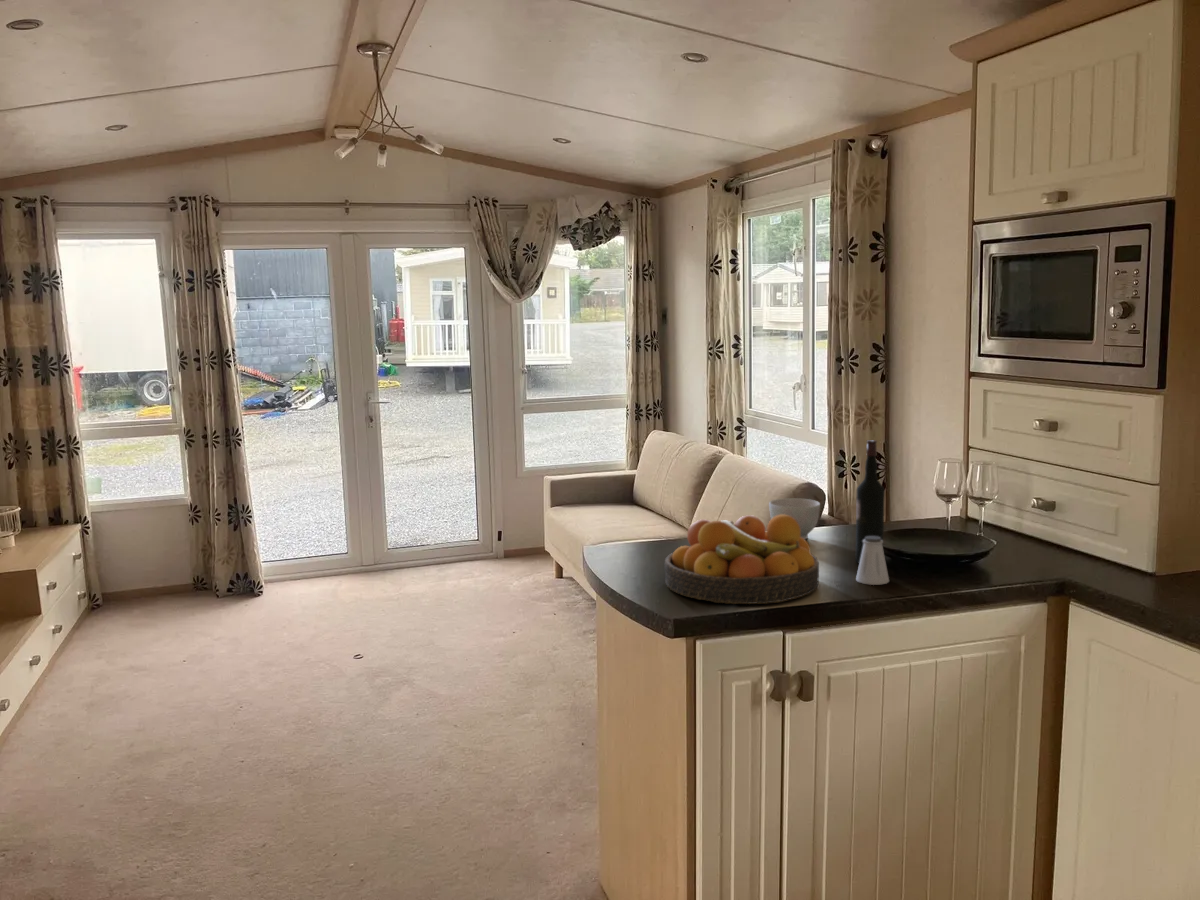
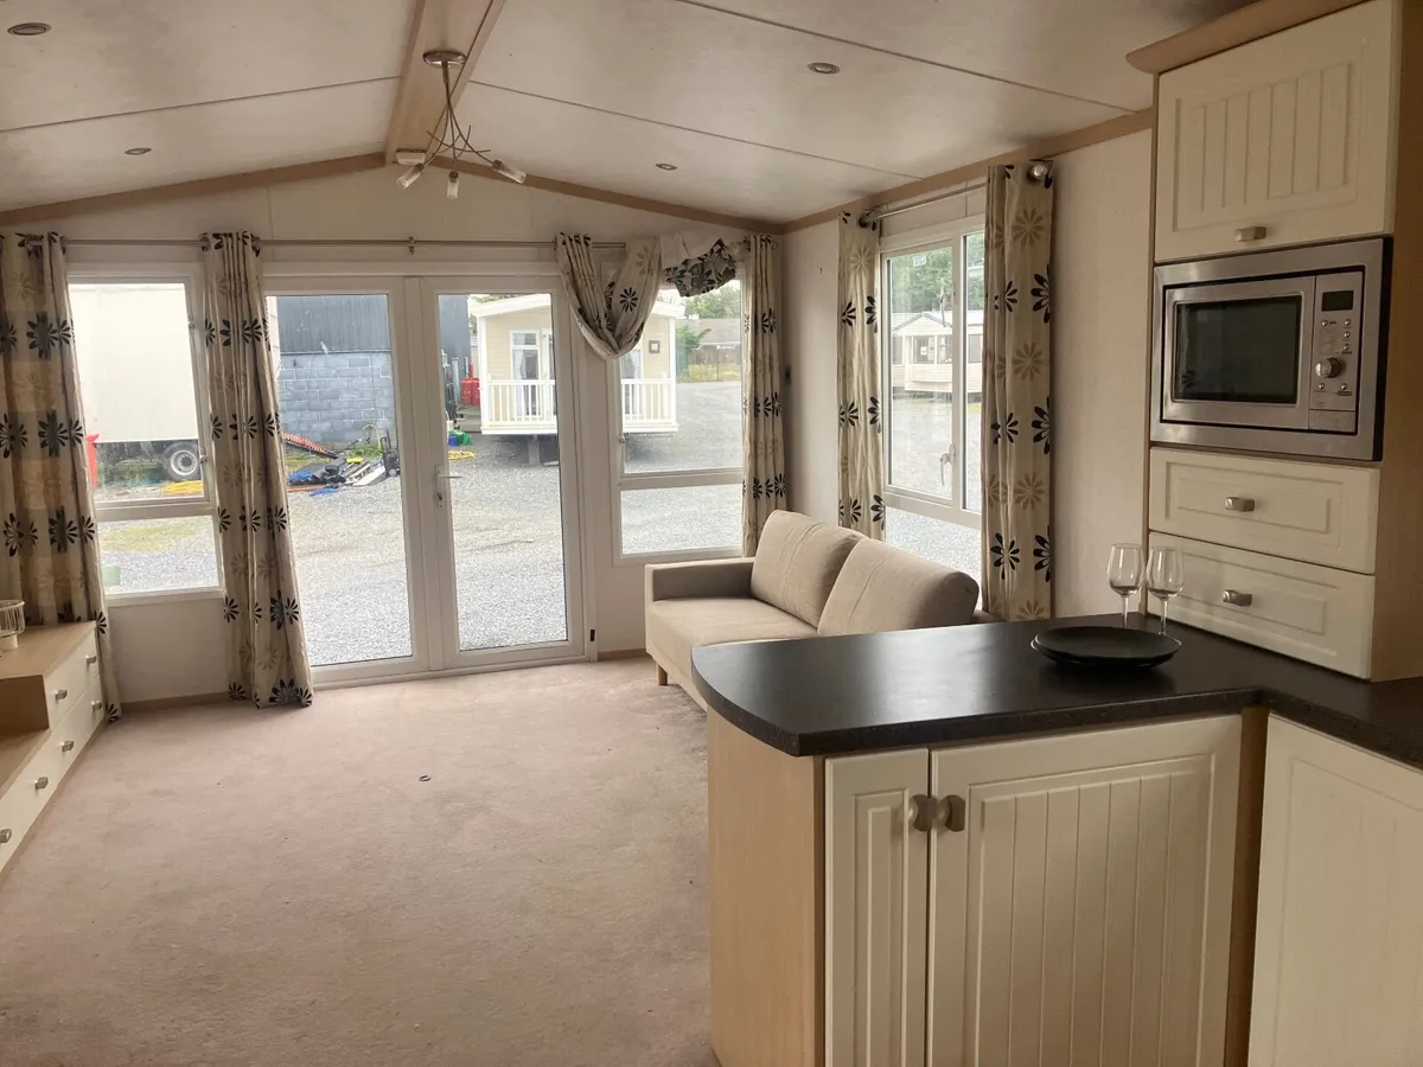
- bowl (795, 519)
- fruit bowl (741, 549)
- wine bottle (870, 502)
- saltshaker (872, 559)
